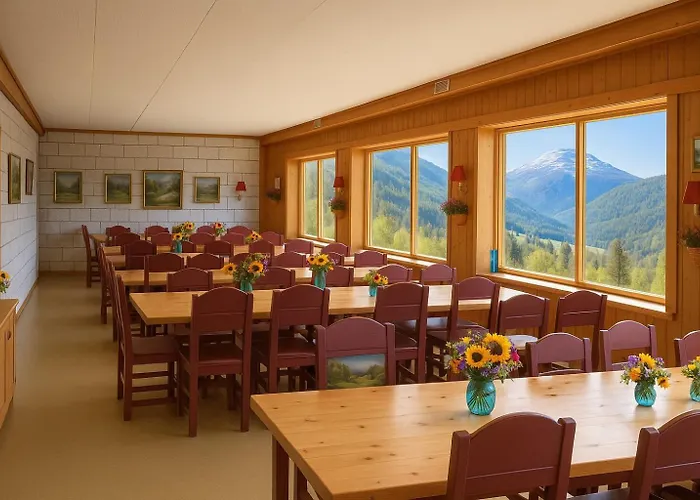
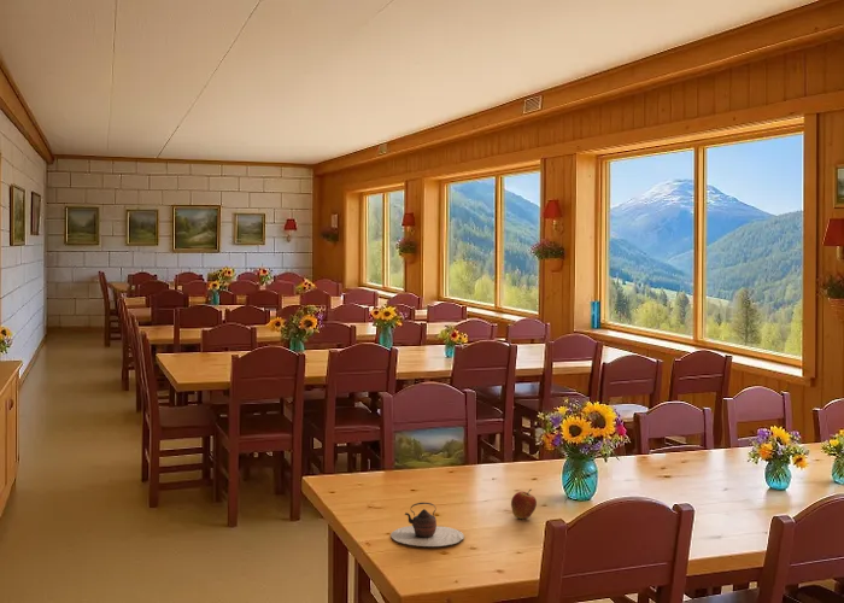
+ fruit (523, 503)
+ teapot (427, 519)
